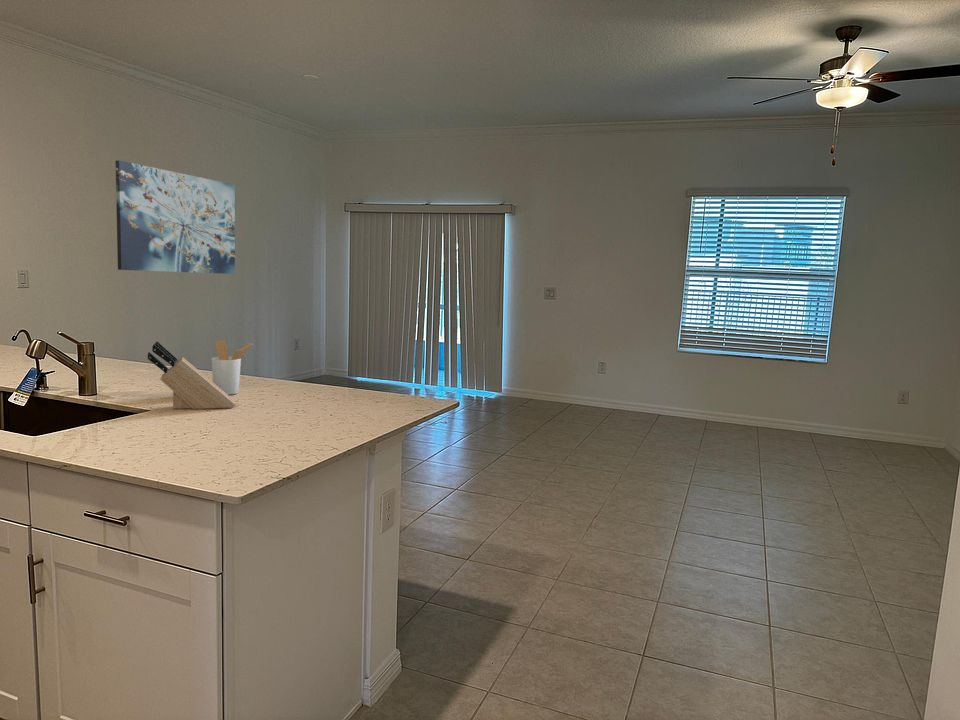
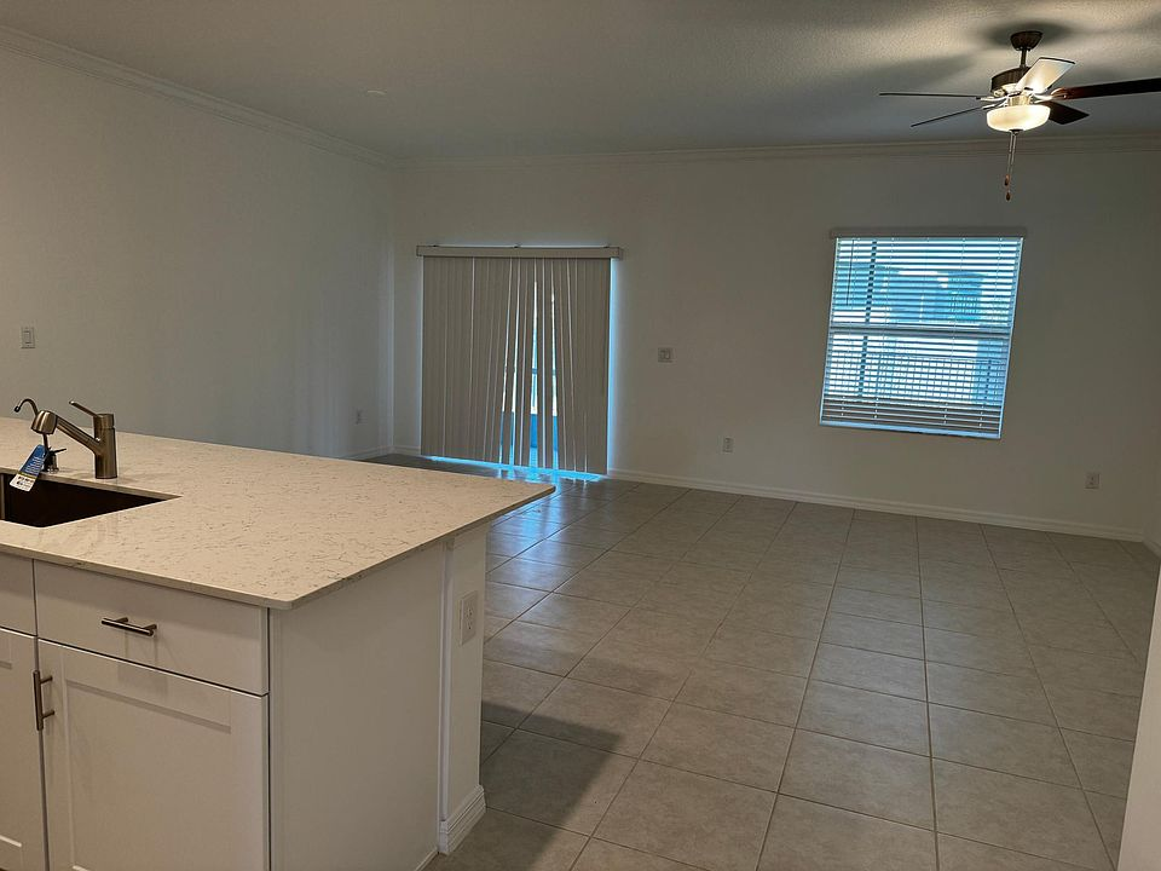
- knife block (192, 374)
- wall art (181, 223)
- utensil holder (233, 366)
